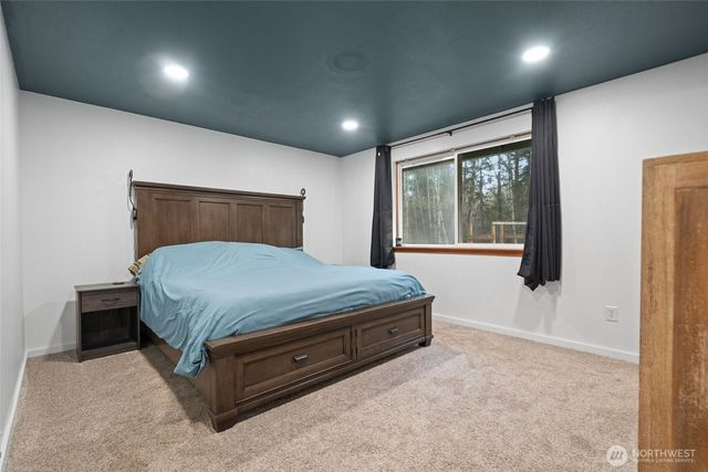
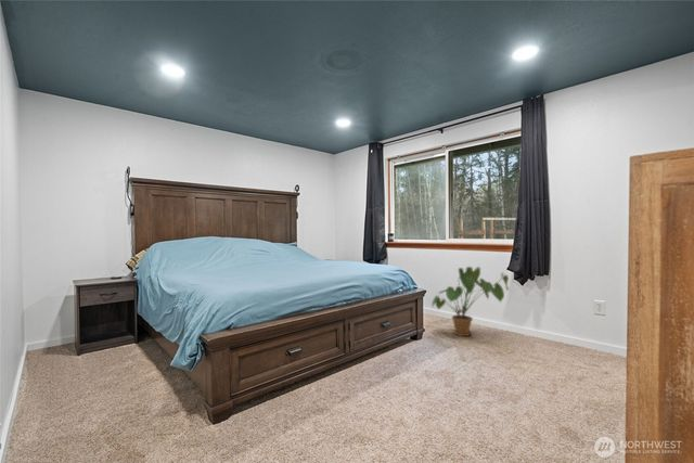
+ house plant (472, 300)
